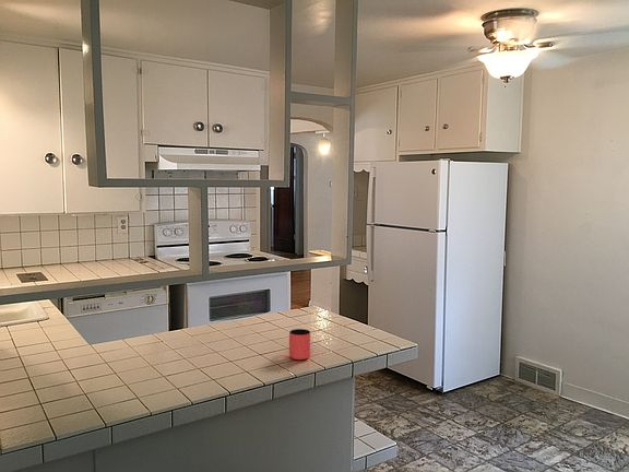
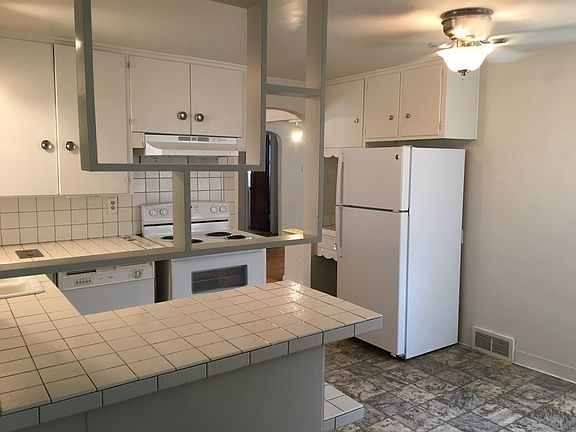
- cup (297, 343)
